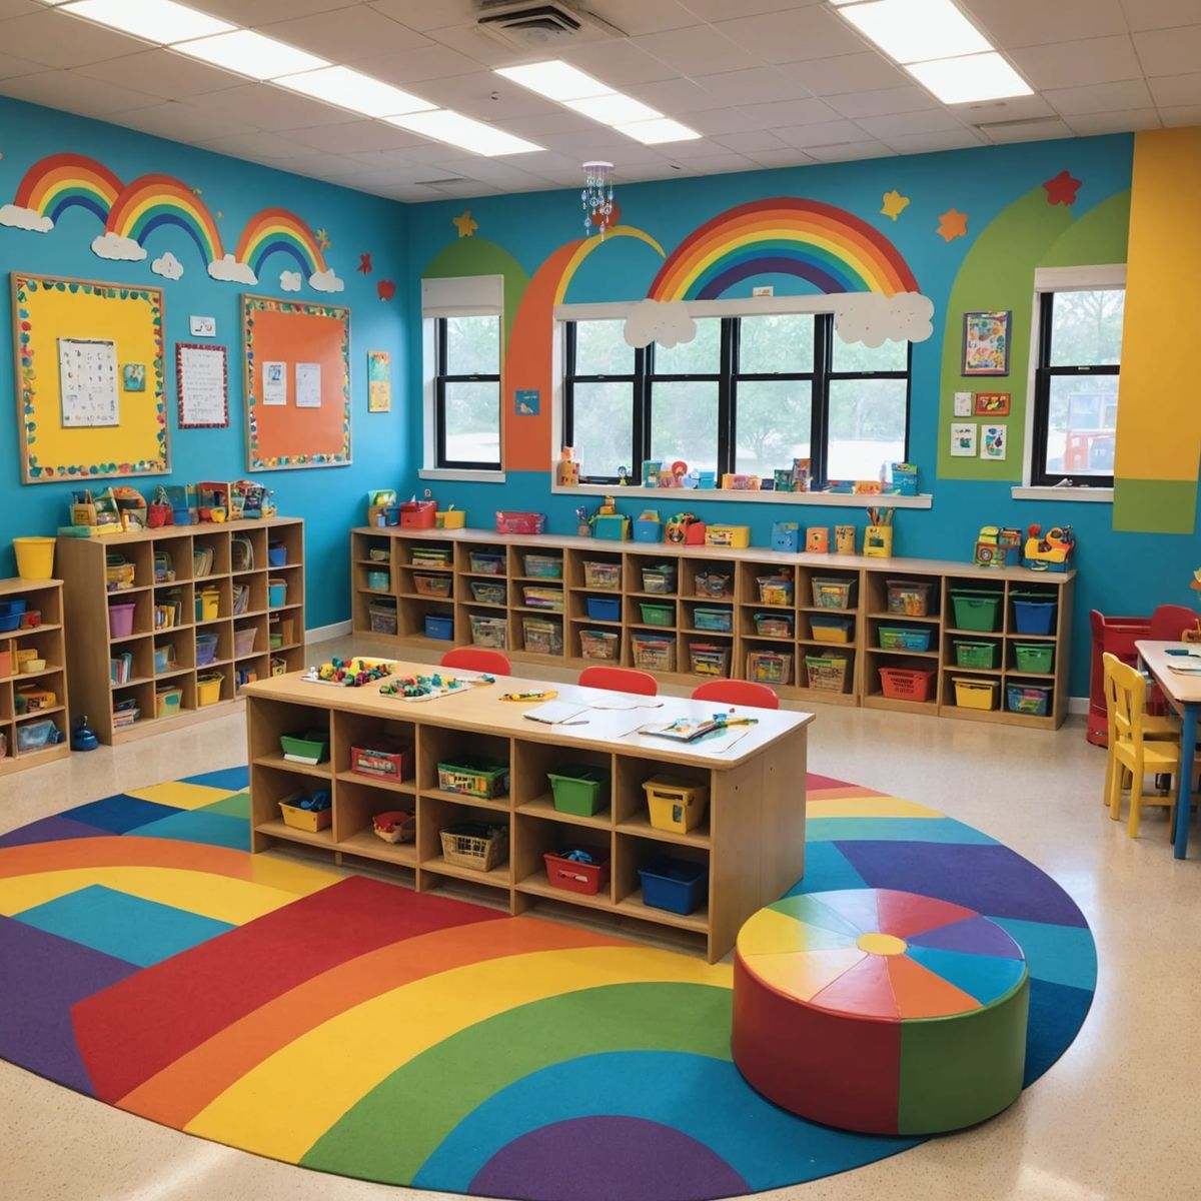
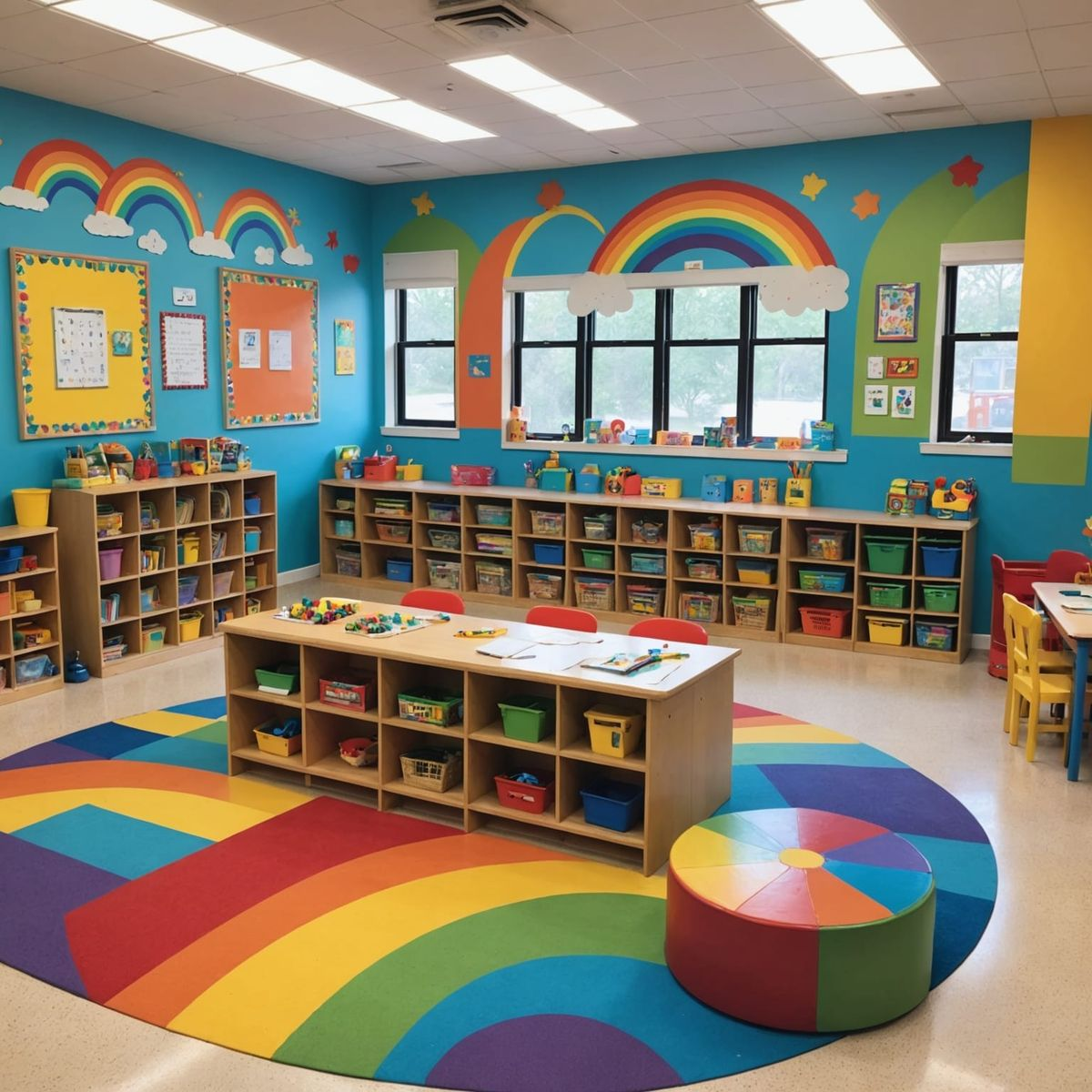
- ceiling mobile (597, 202)
